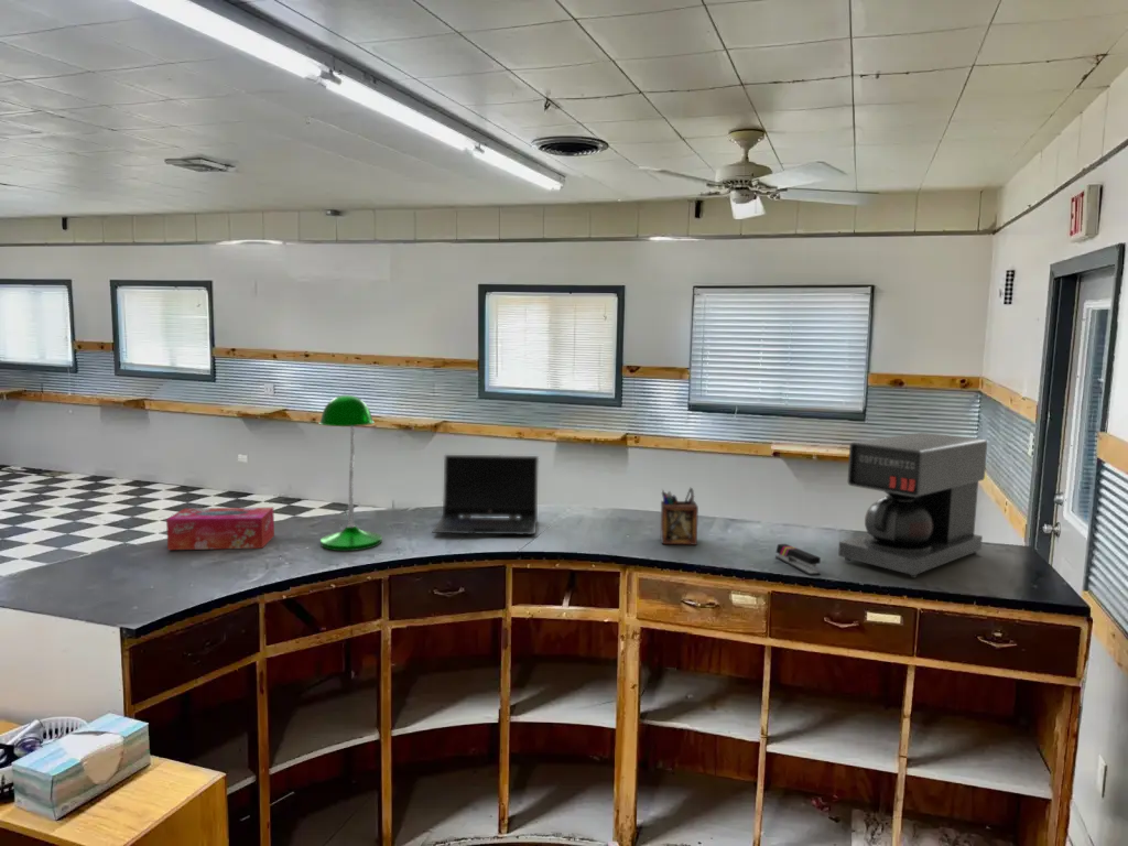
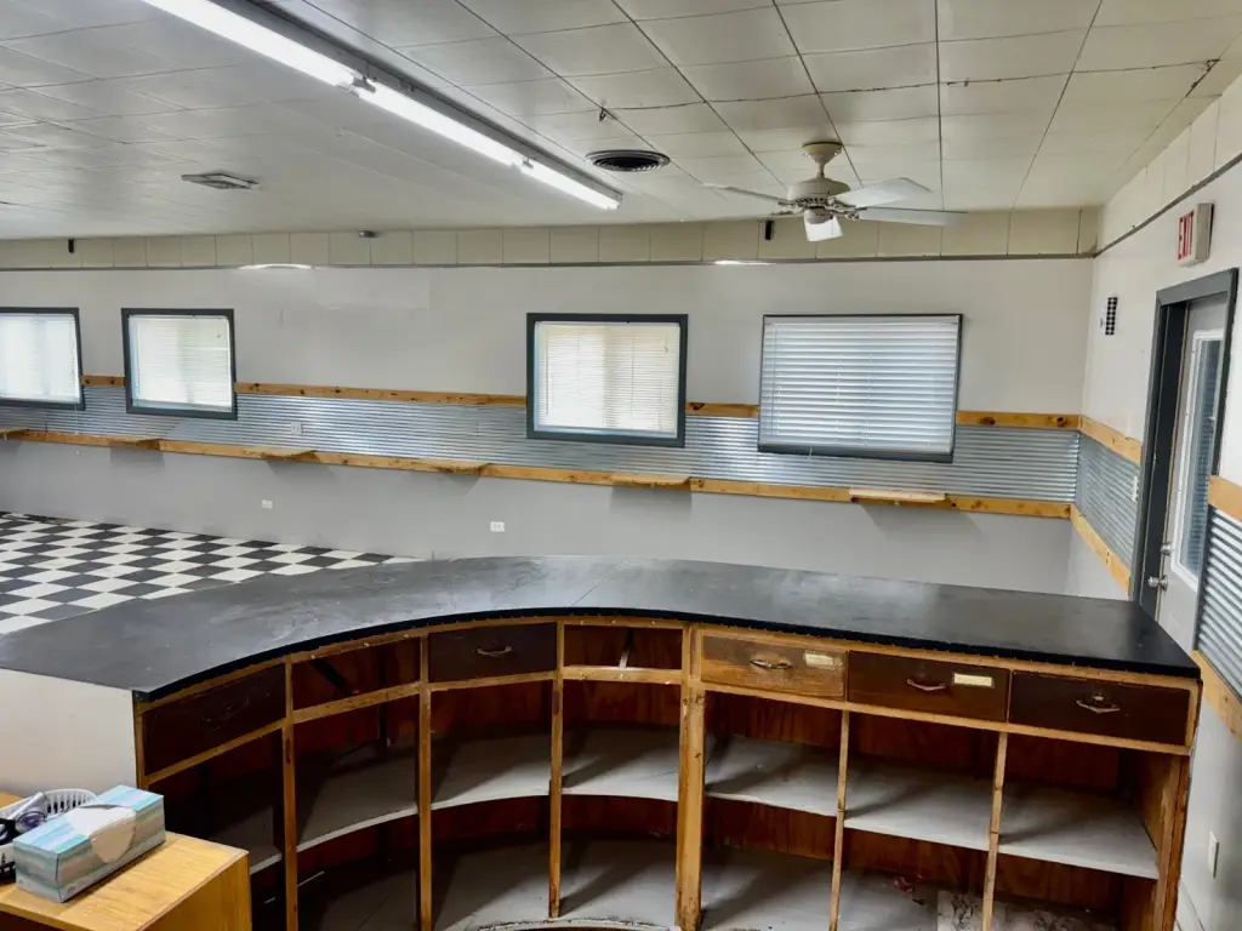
- coffee maker (915, 499)
- tissue box (223, 528)
- laptop computer (487, 494)
- desk lamp (349, 469)
- desk organizer (679, 514)
- stapler (796, 557)
